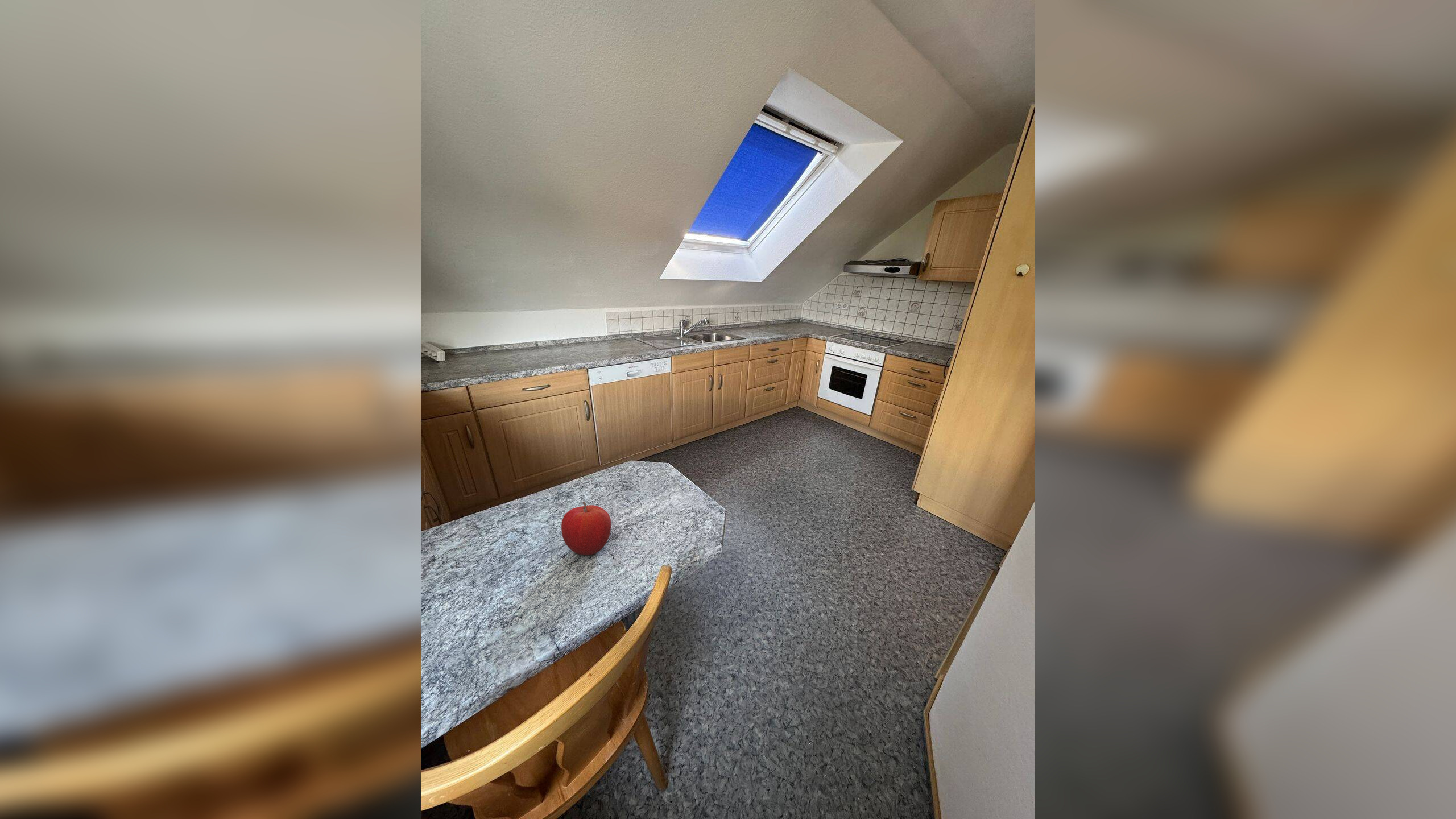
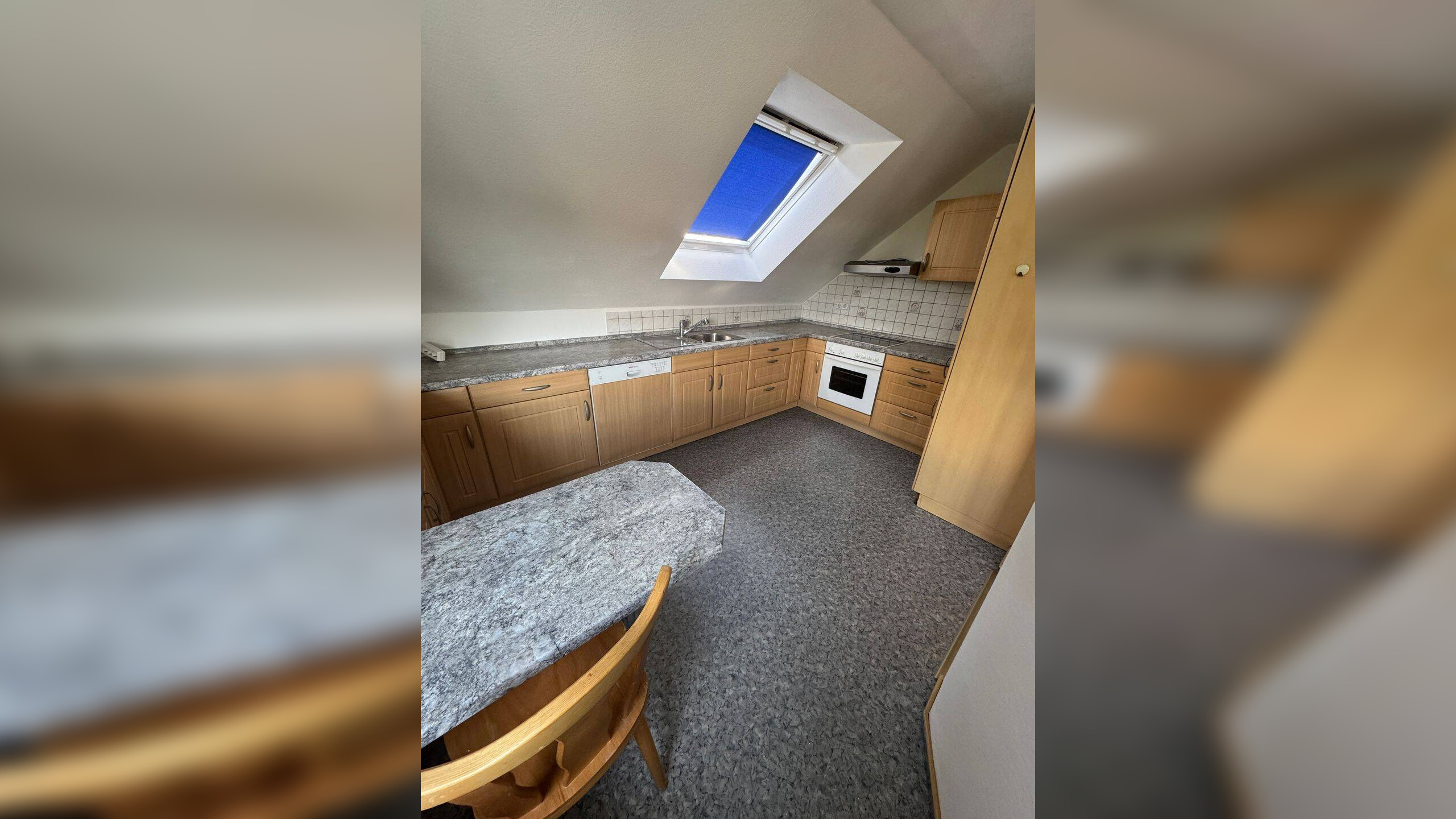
- fruit (586, 527)
